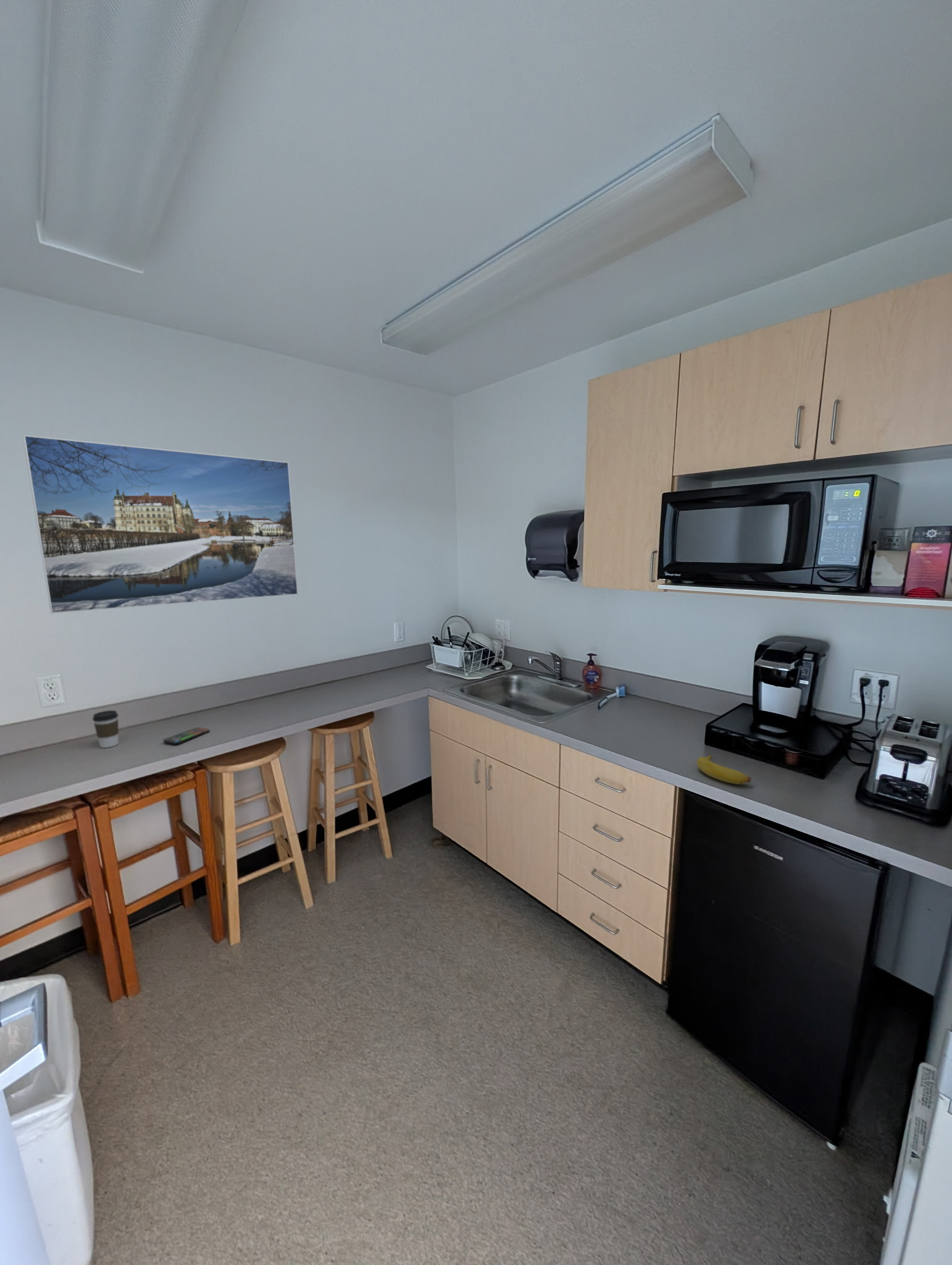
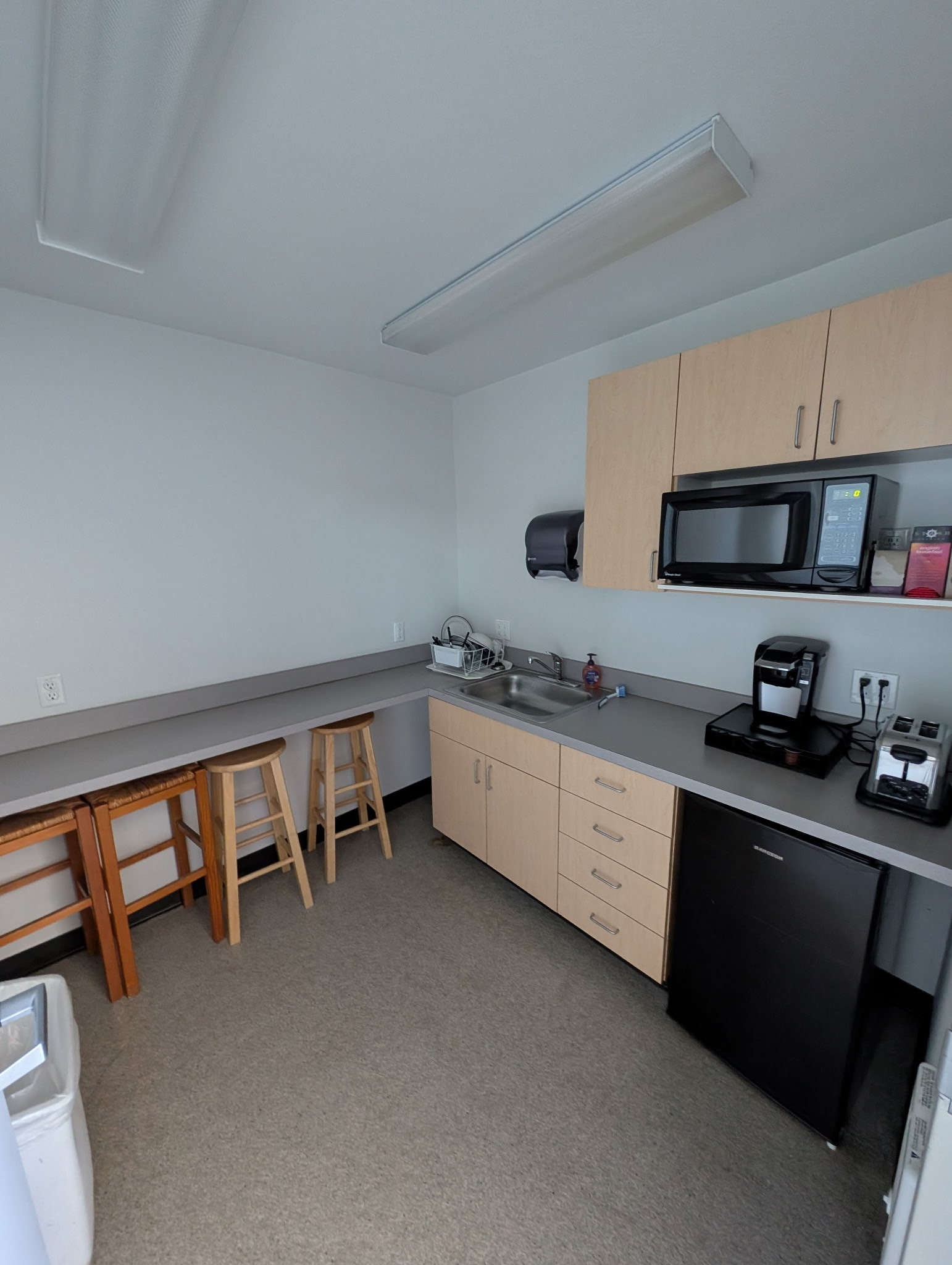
- coffee cup (107, 729)
- banana (723, 769)
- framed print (183, 528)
- smartphone (187, 735)
